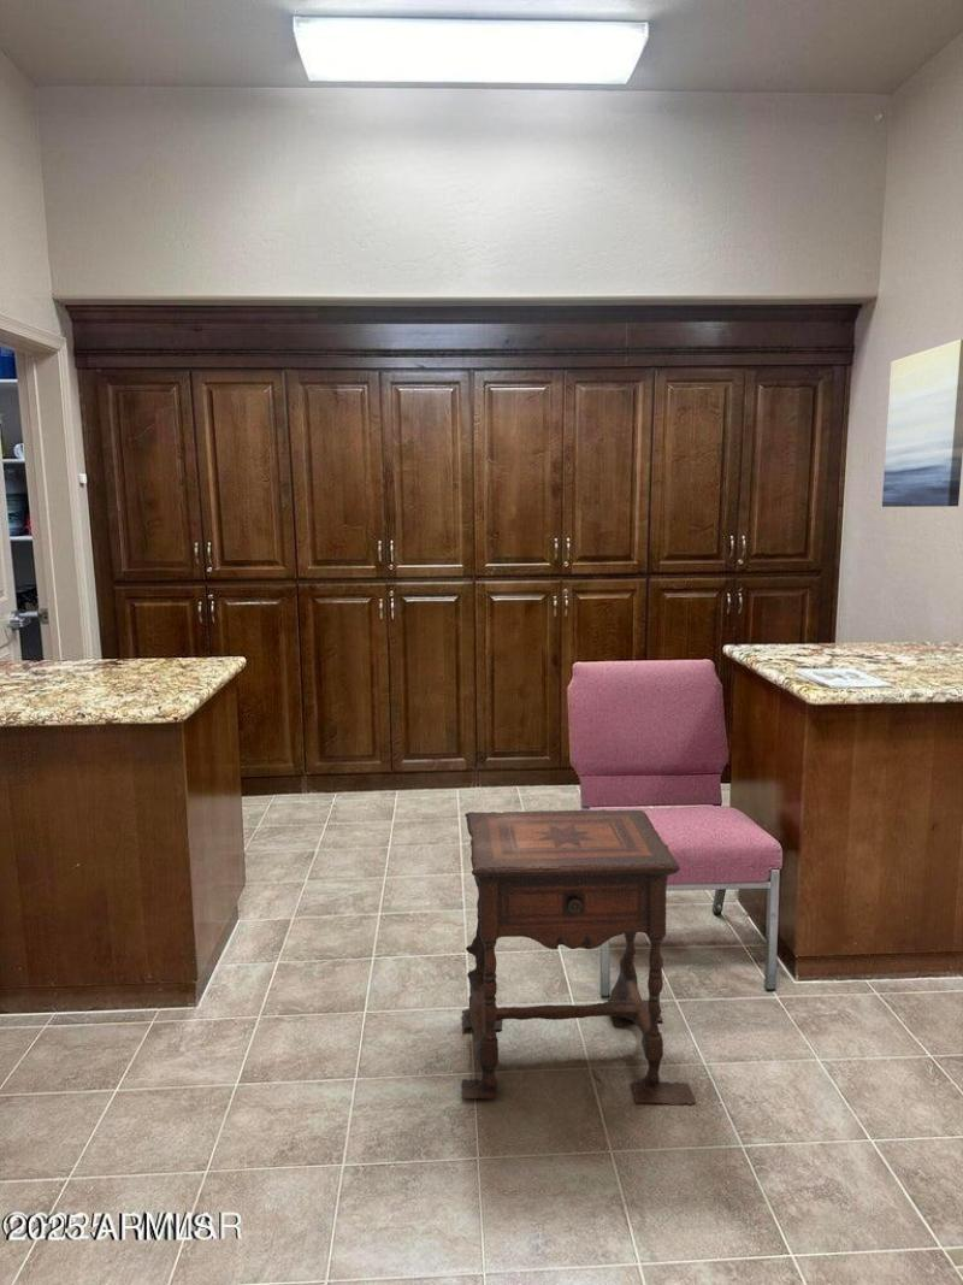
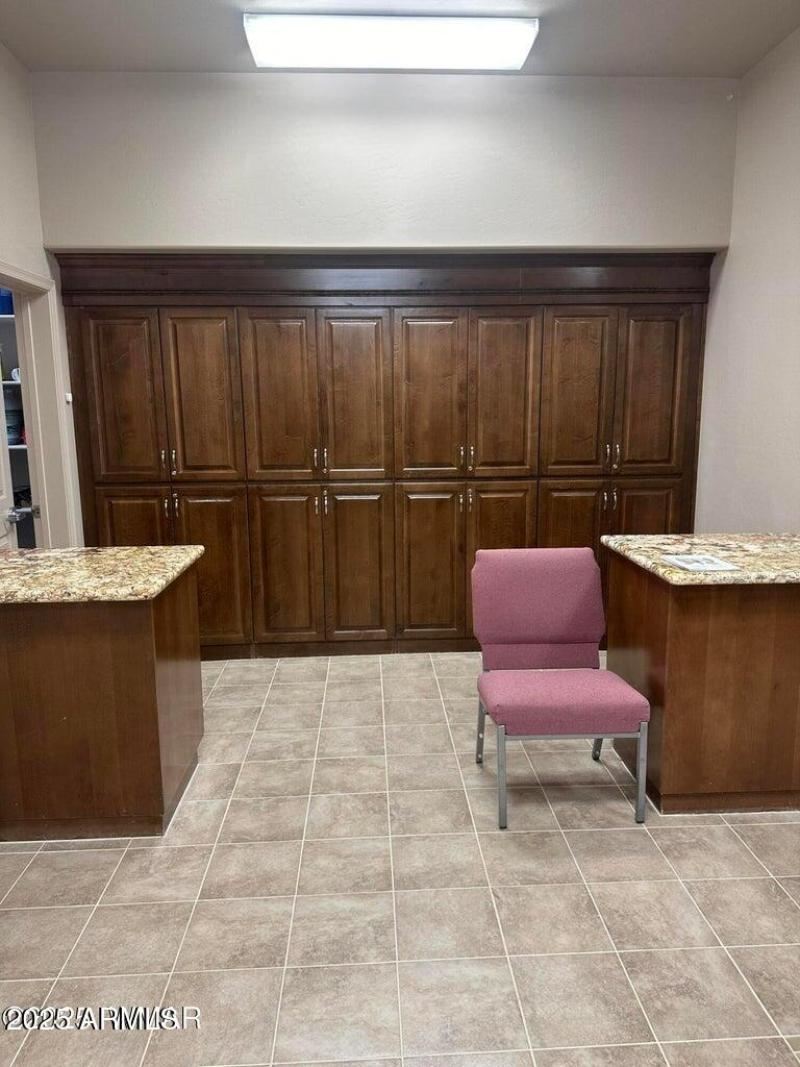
- side table (568, 944)
- wall art (922, 430)
